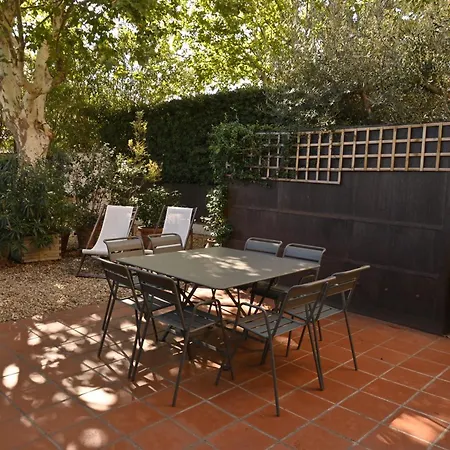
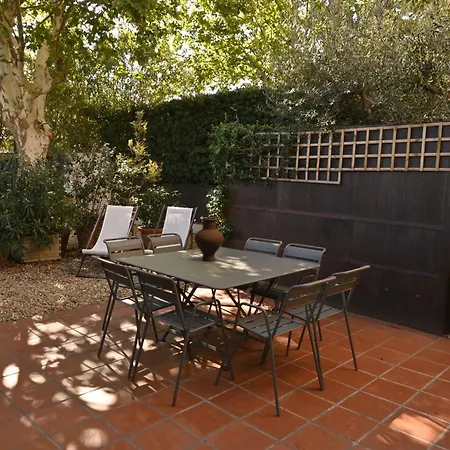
+ vase (209, 239)
